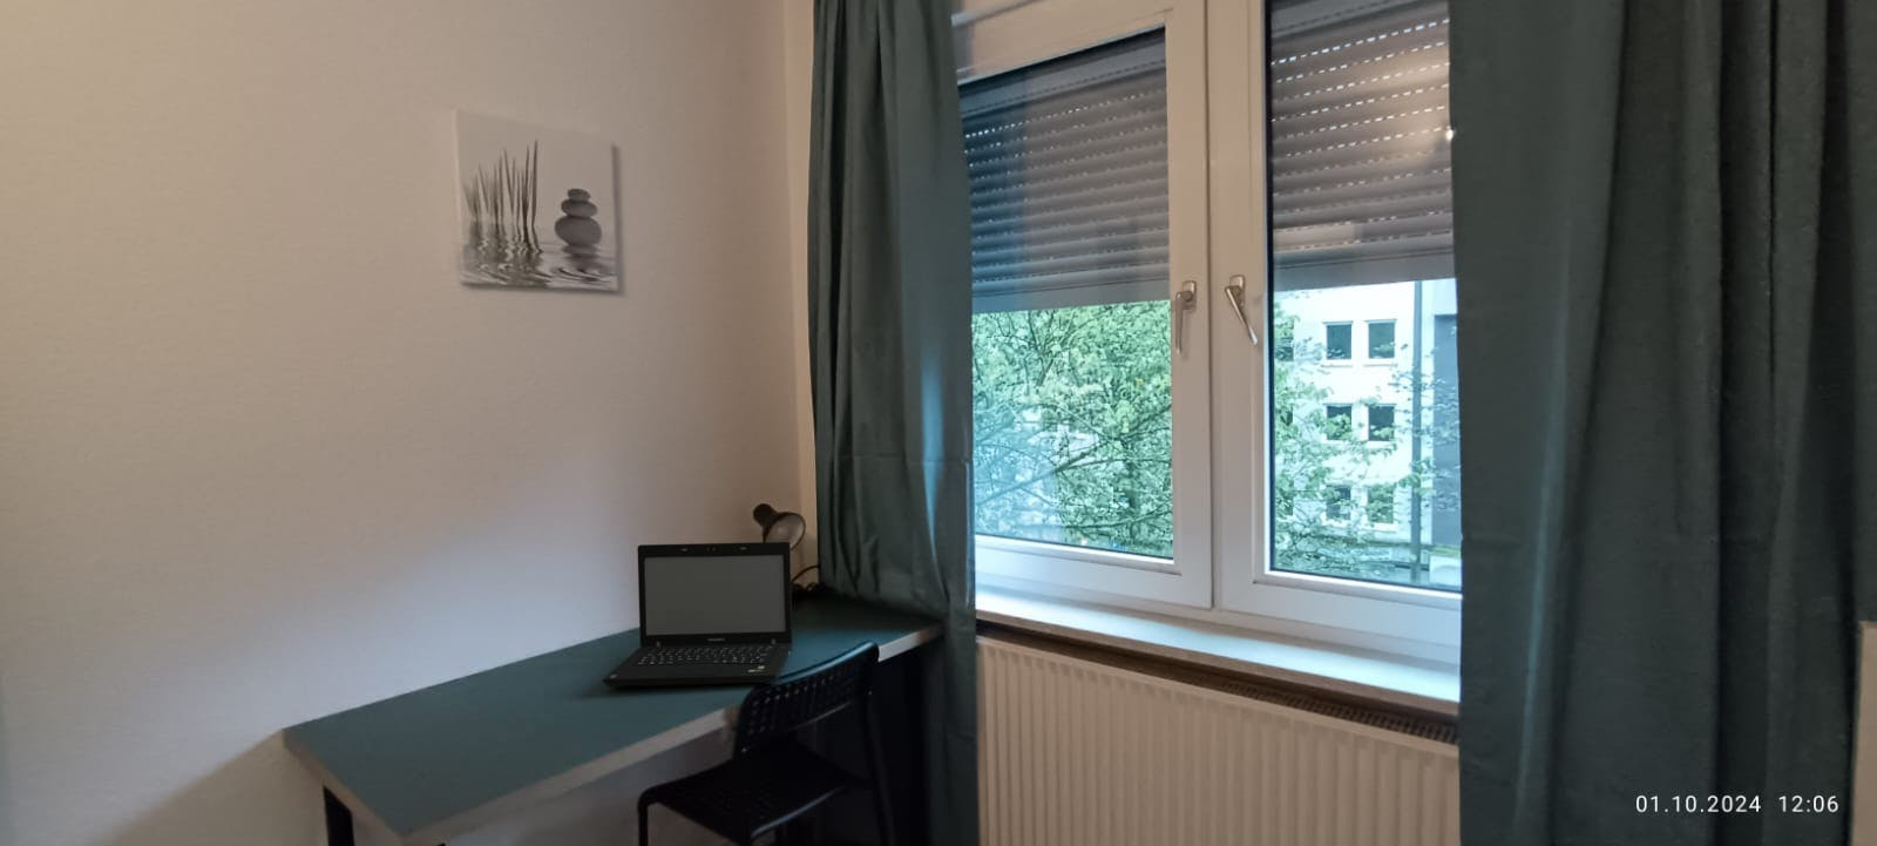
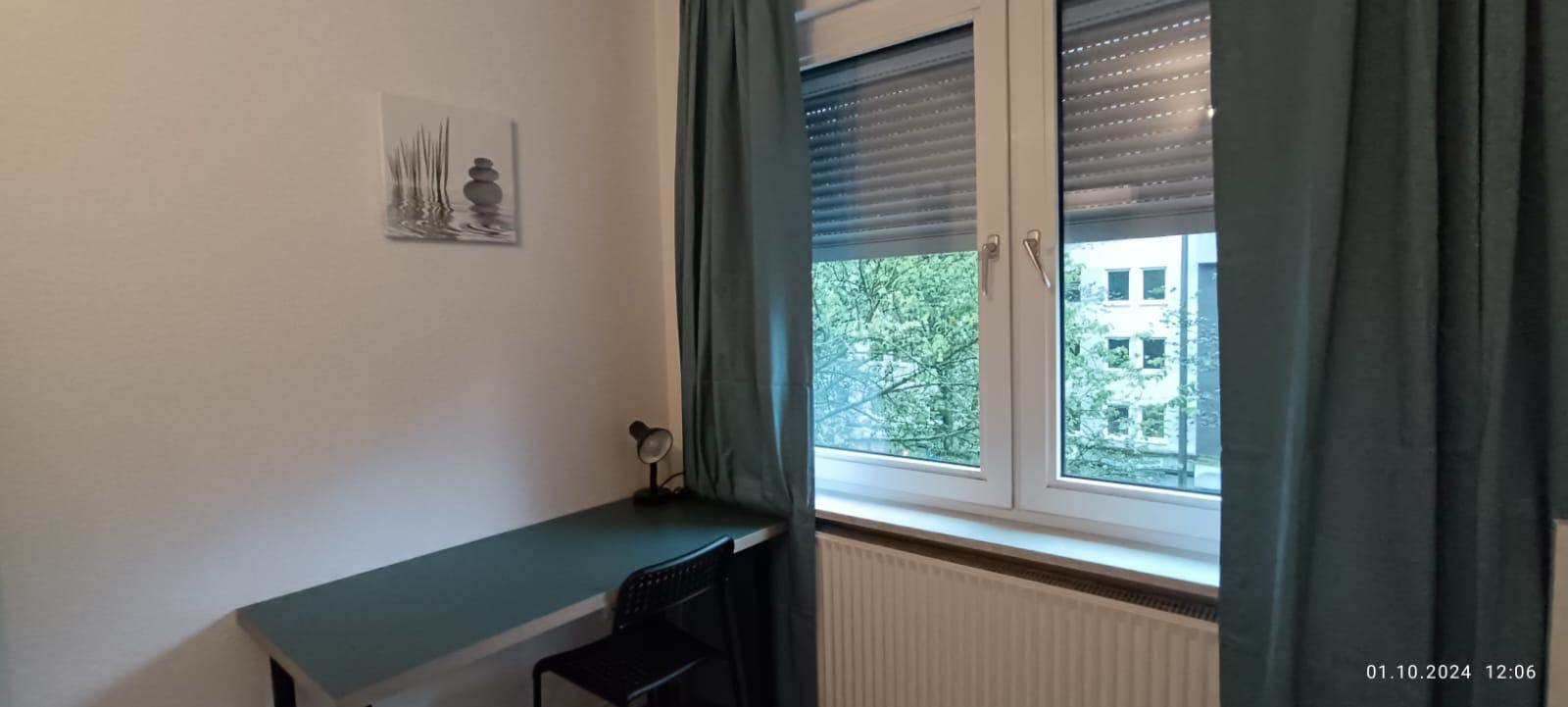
- laptop (703, 610)
